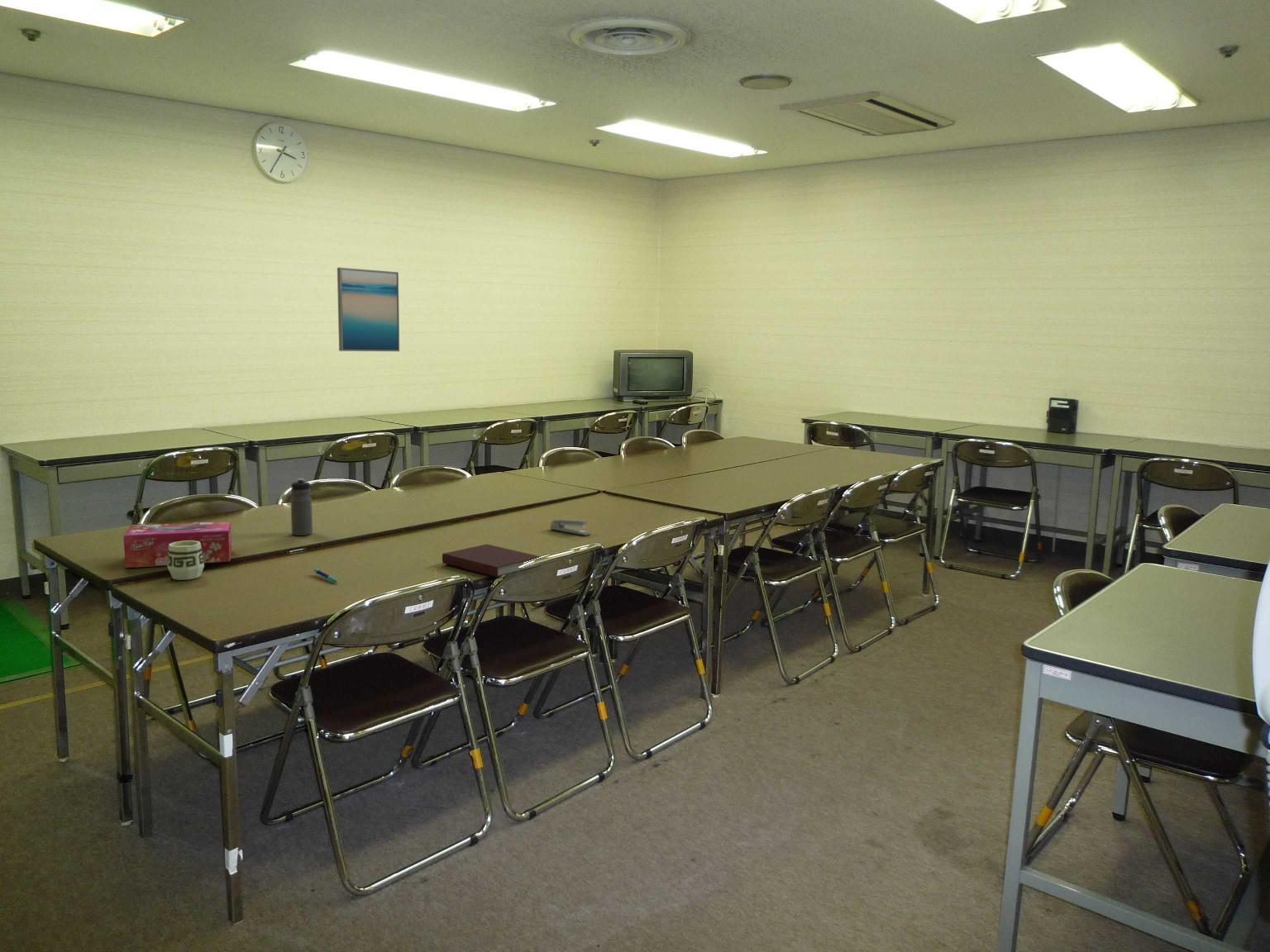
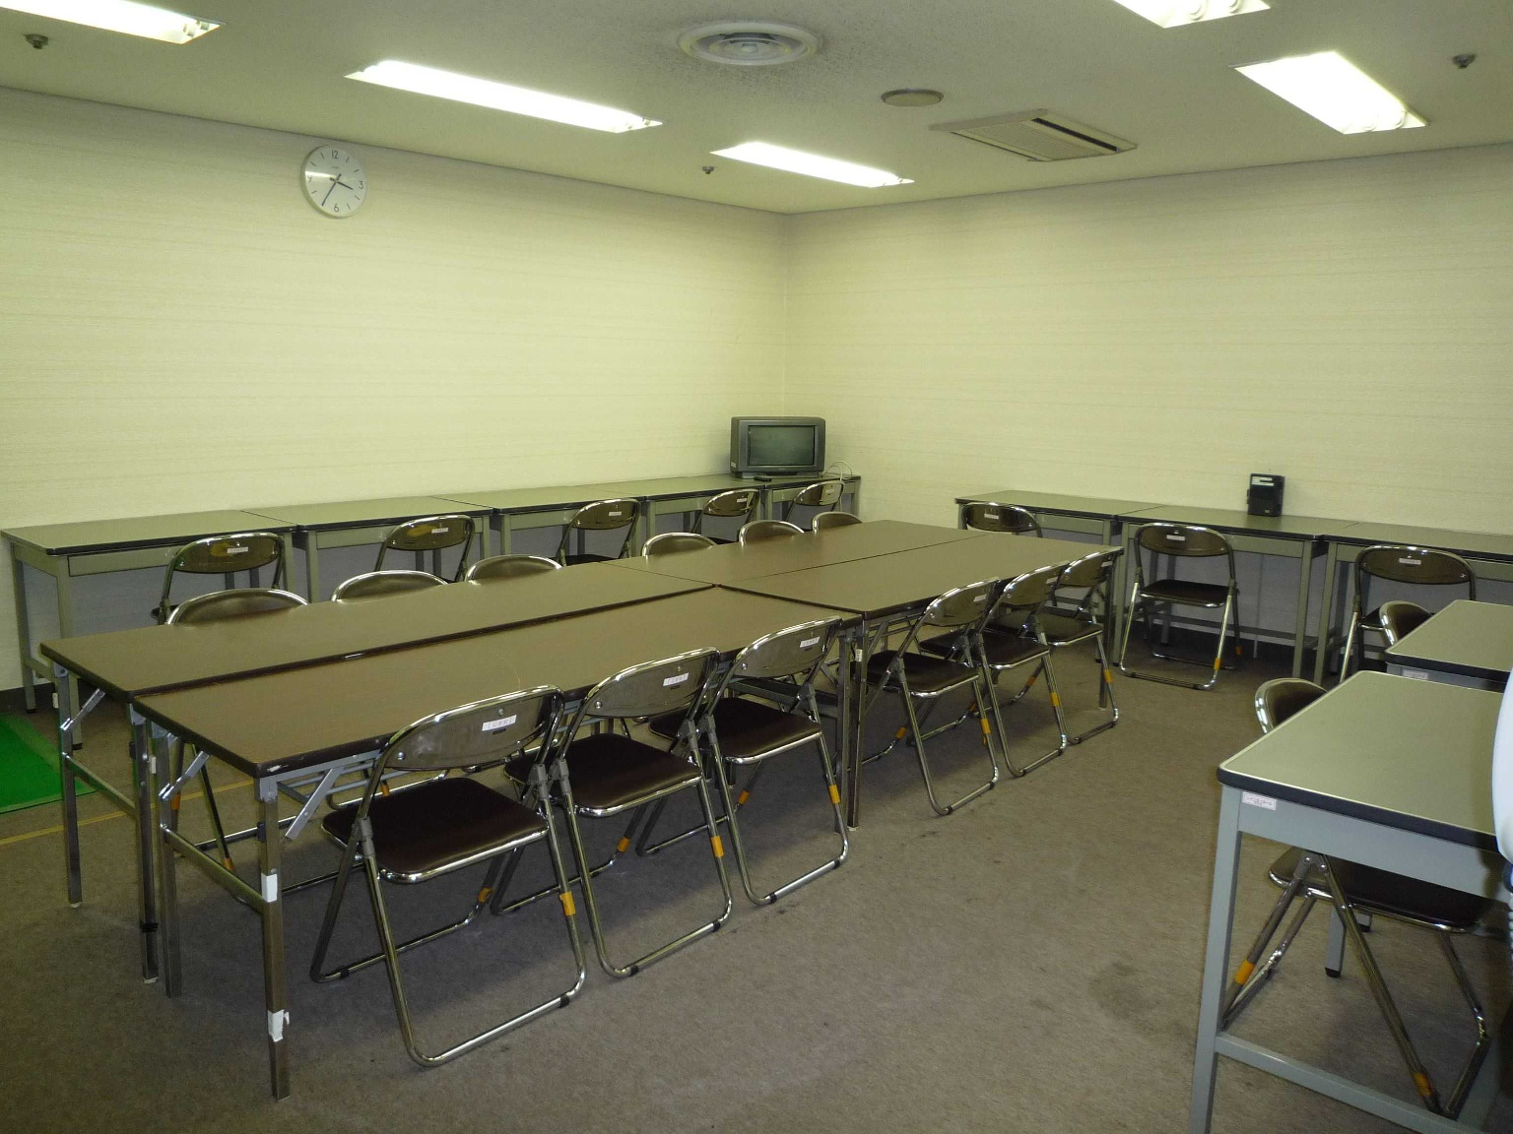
- wall art (369, 311)
- water bottle (301, 506)
- pen (326, 575)
- tissue box (179, 540)
- stapler (570, 525)
- cup (185, 559)
- notebook (491, 559)
